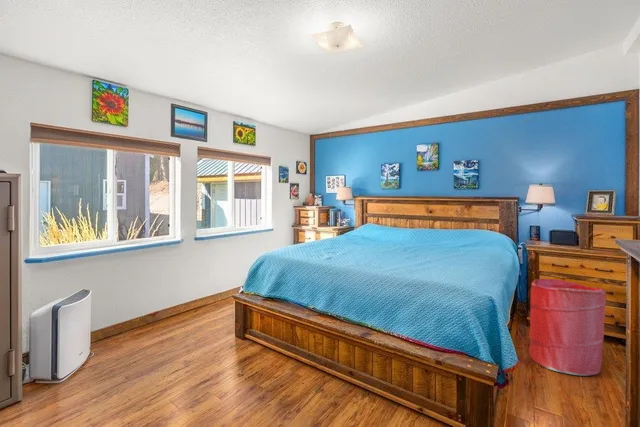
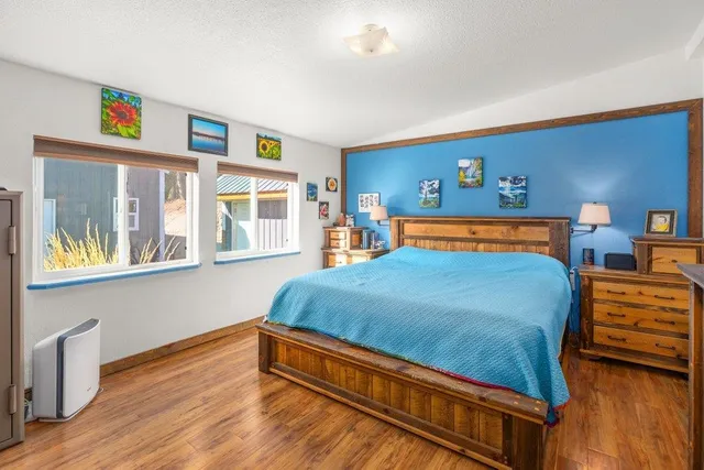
- laundry hamper (565, 322)
